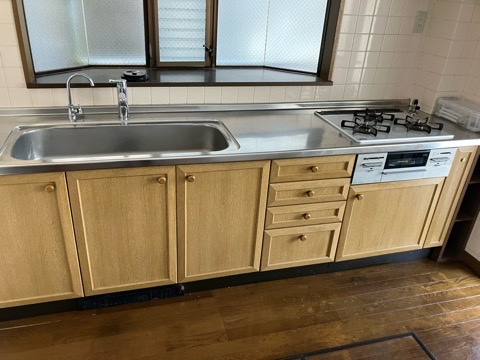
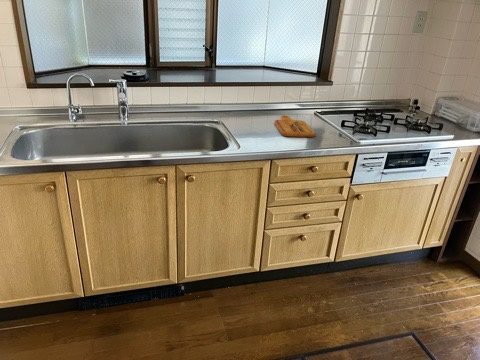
+ cutting board (291, 125)
